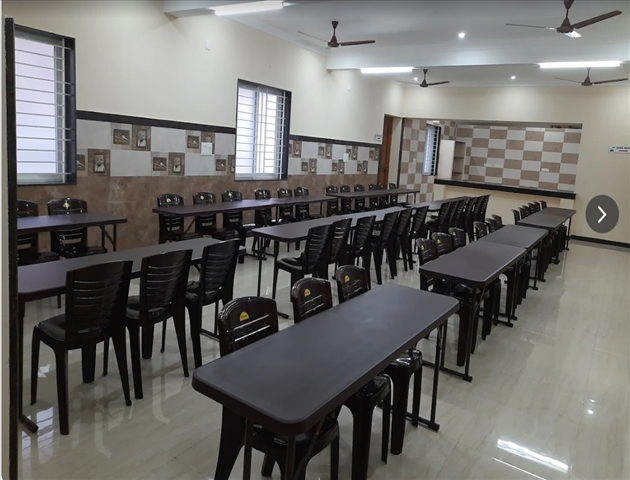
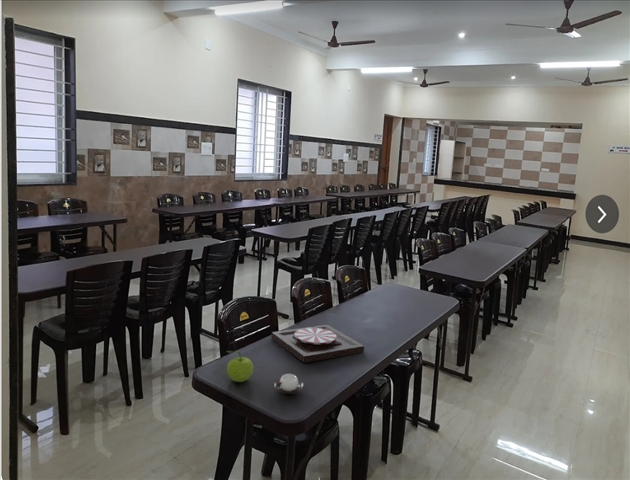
+ fruit (237, 364)
+ plate (316, 339)
+ cup (288, 383)
